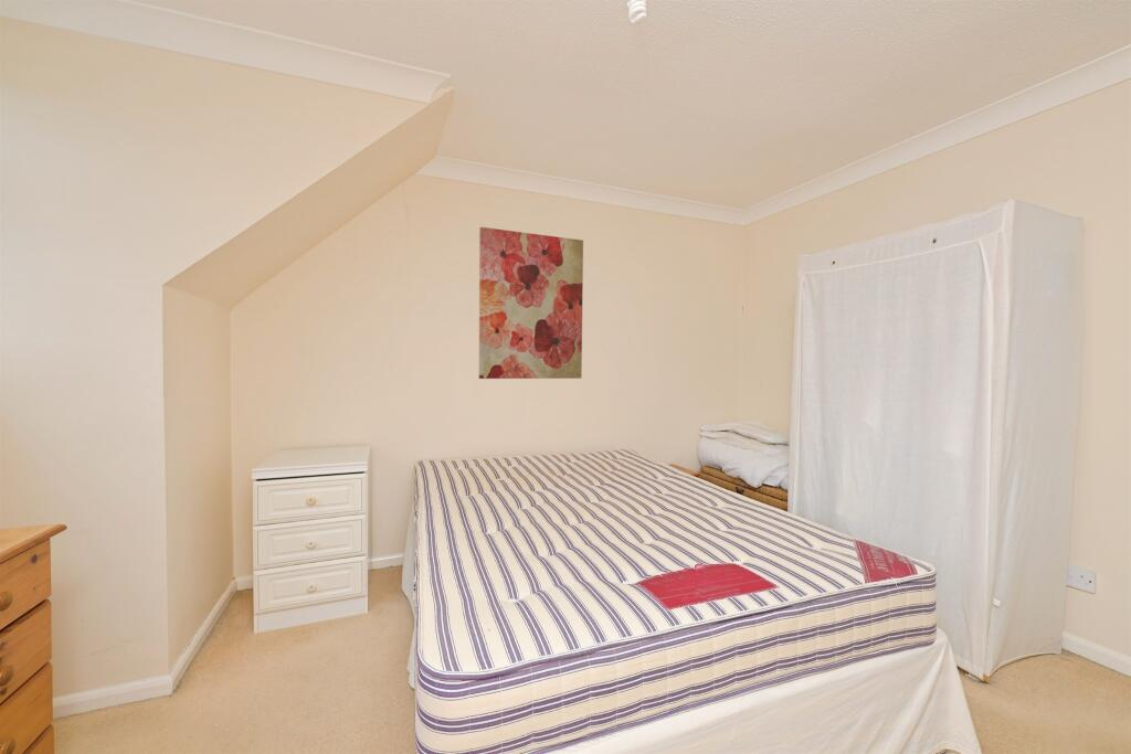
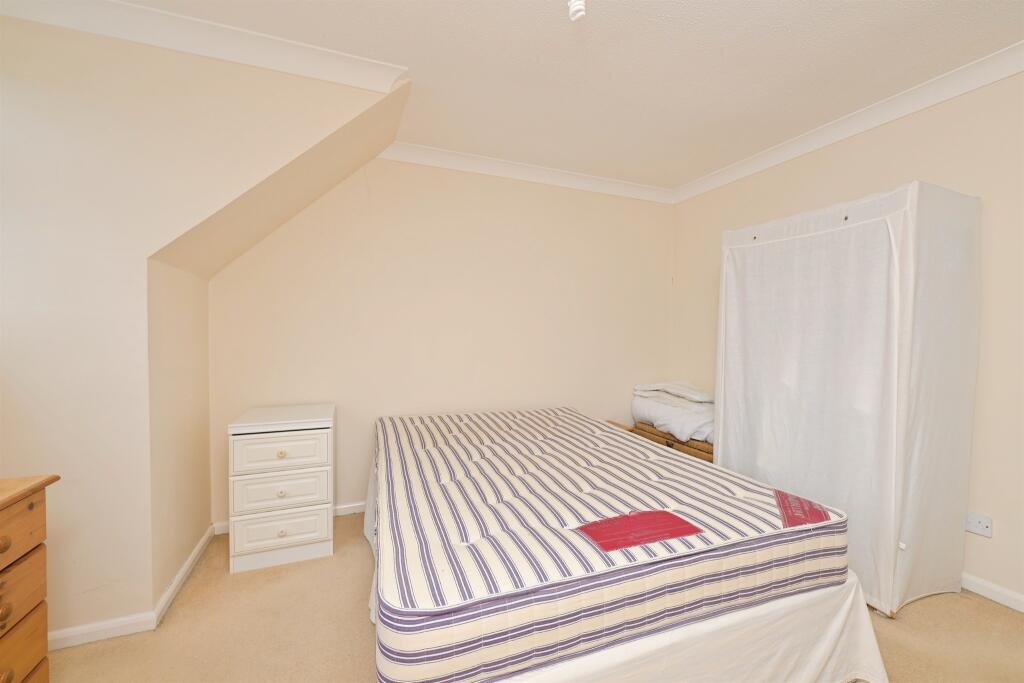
- wall art (532, 306)
